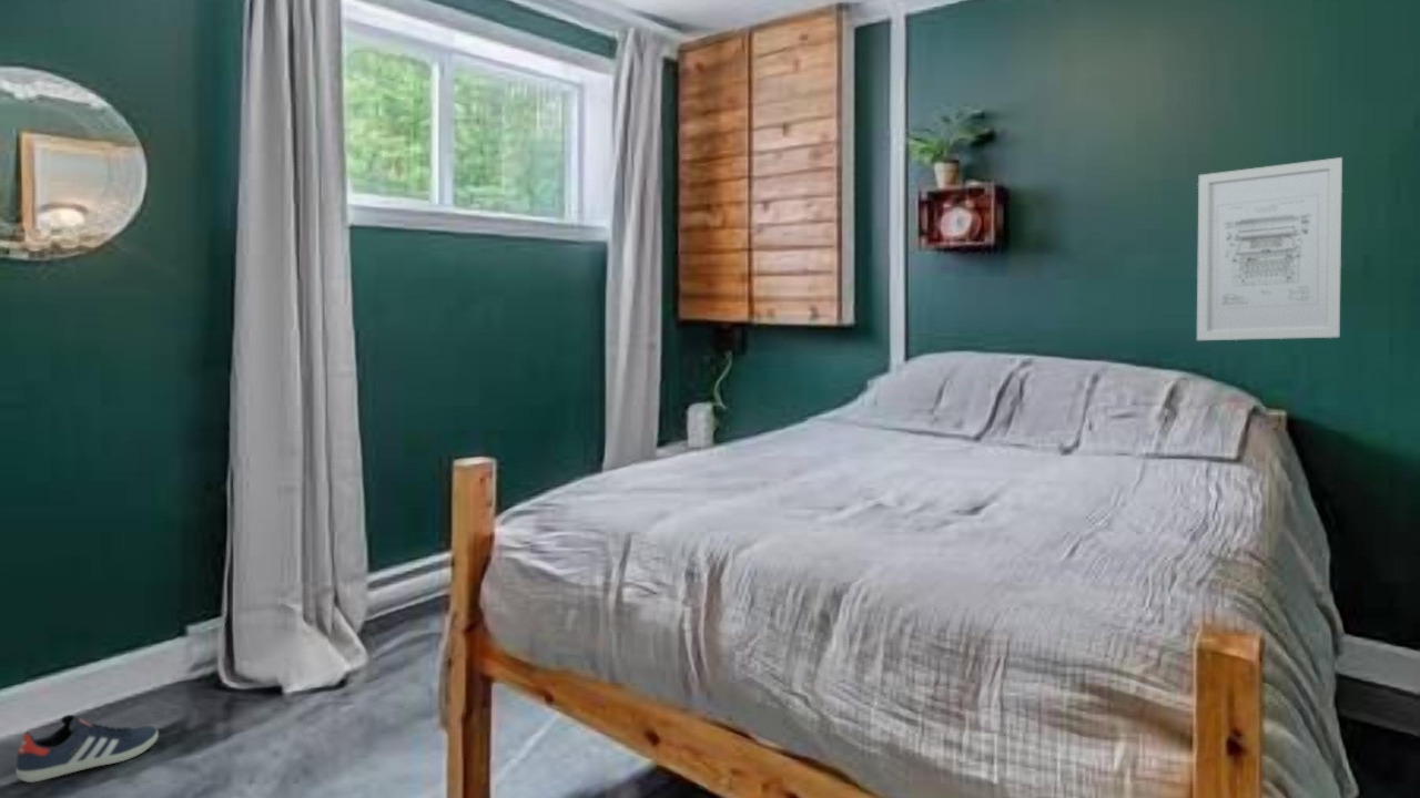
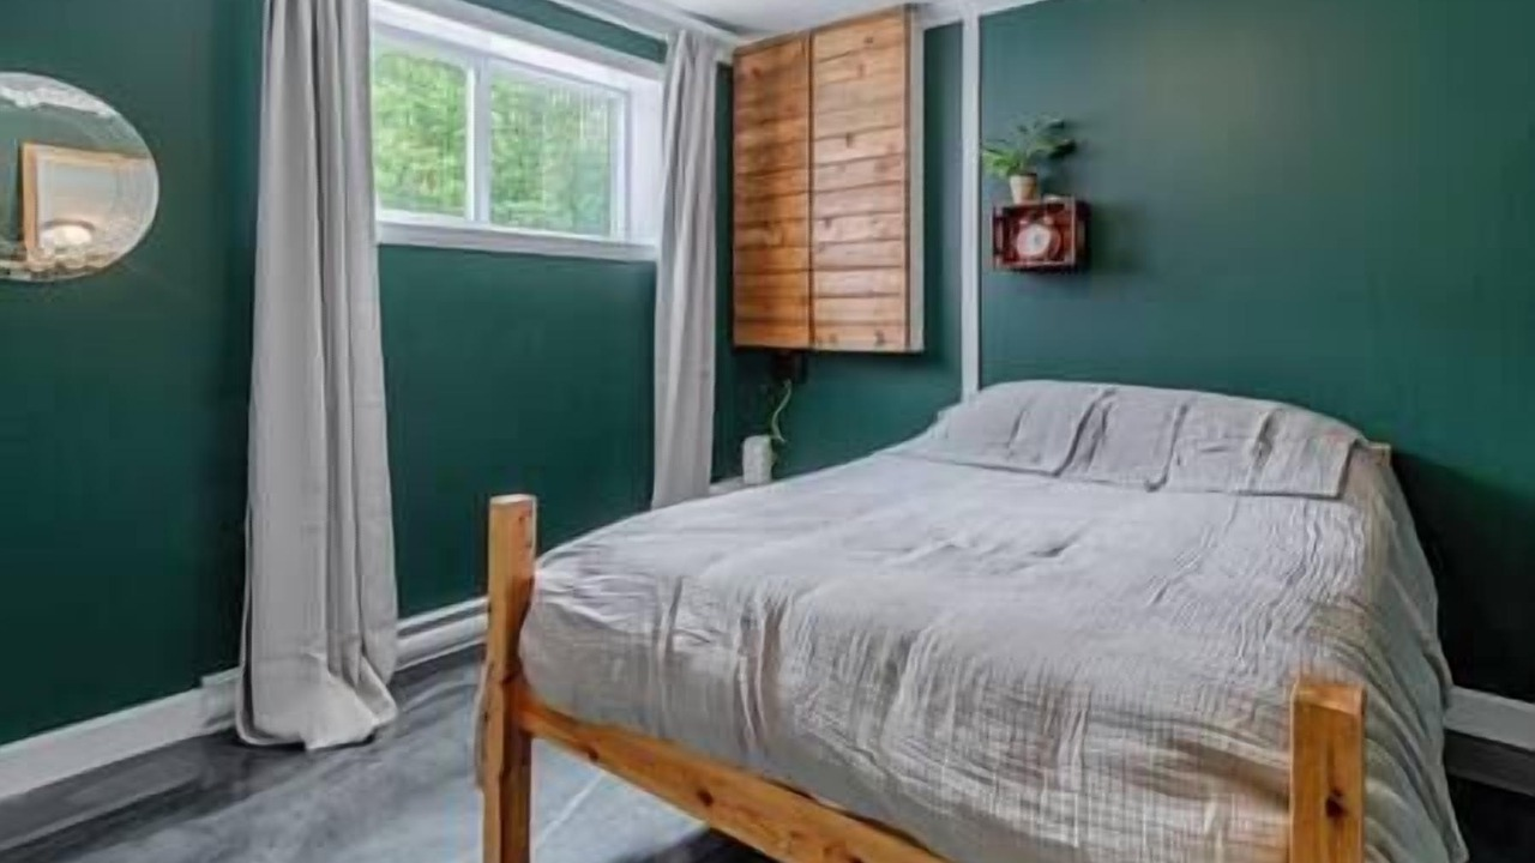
- wall art (1266, 253)
- sneaker (91, 737)
